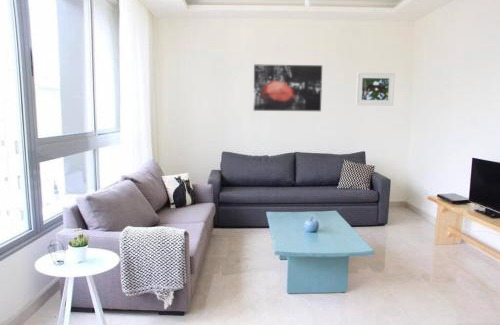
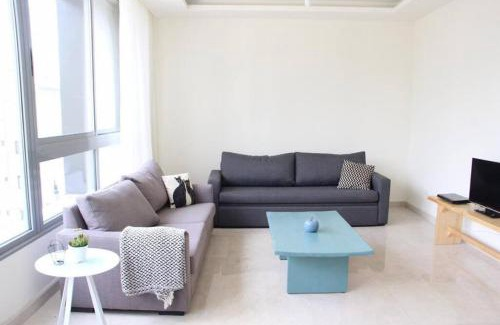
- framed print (375, 89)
- wall art (287, 88)
